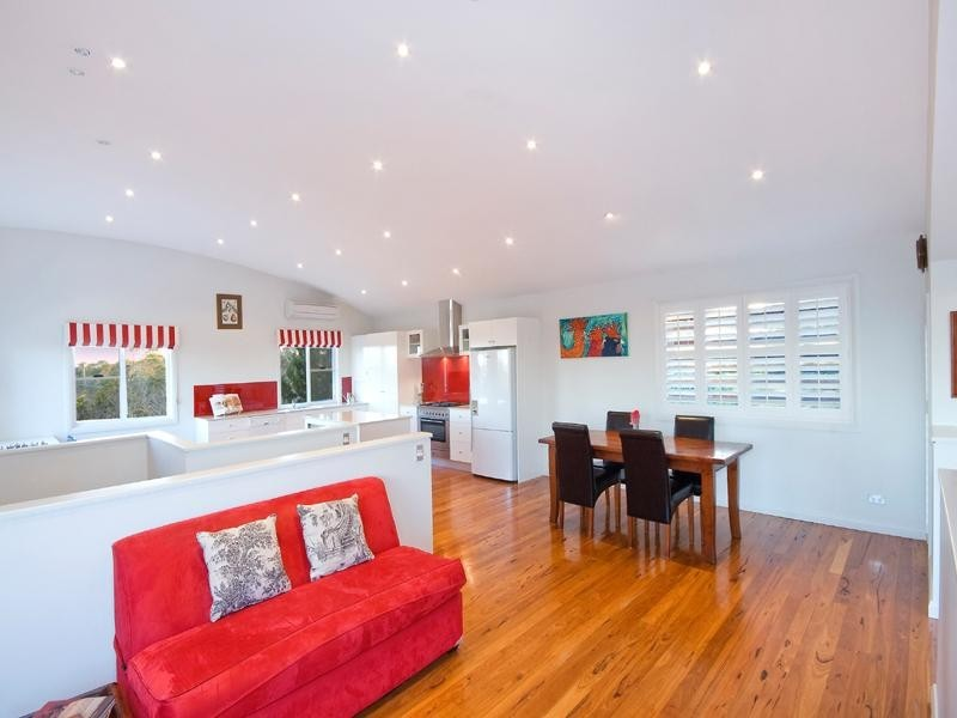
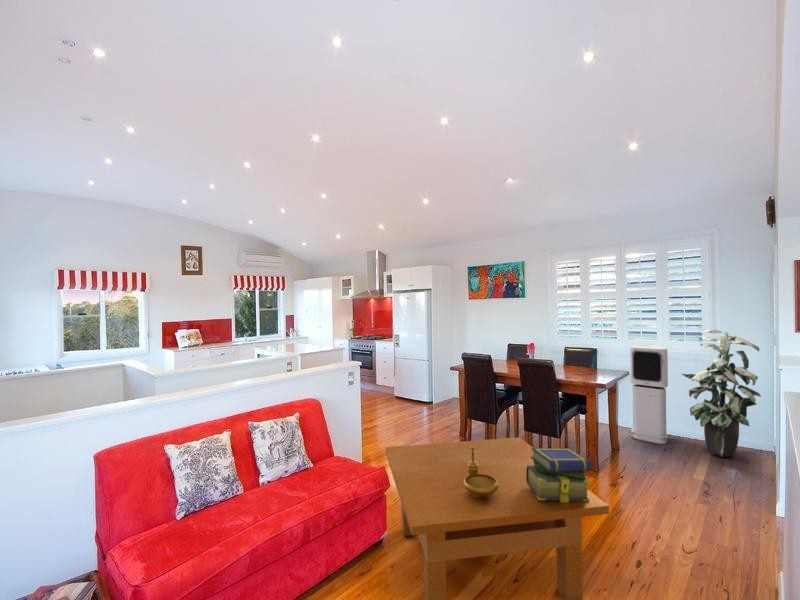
+ decorative bowl (477, 470)
+ table (478, 515)
+ stack of books (557, 471)
+ indoor plant (718, 391)
+ air purifier (651, 391)
